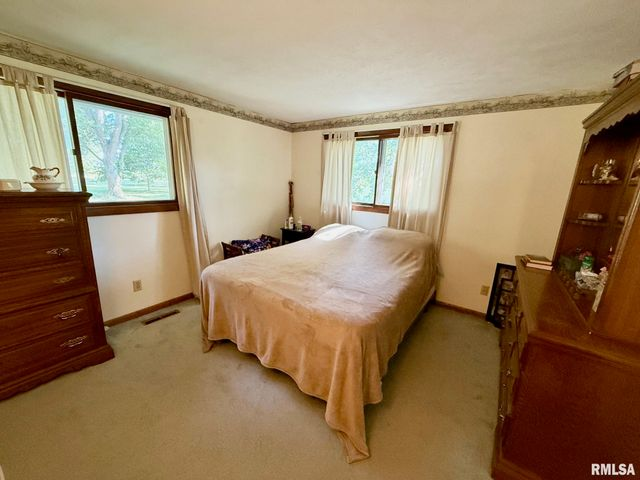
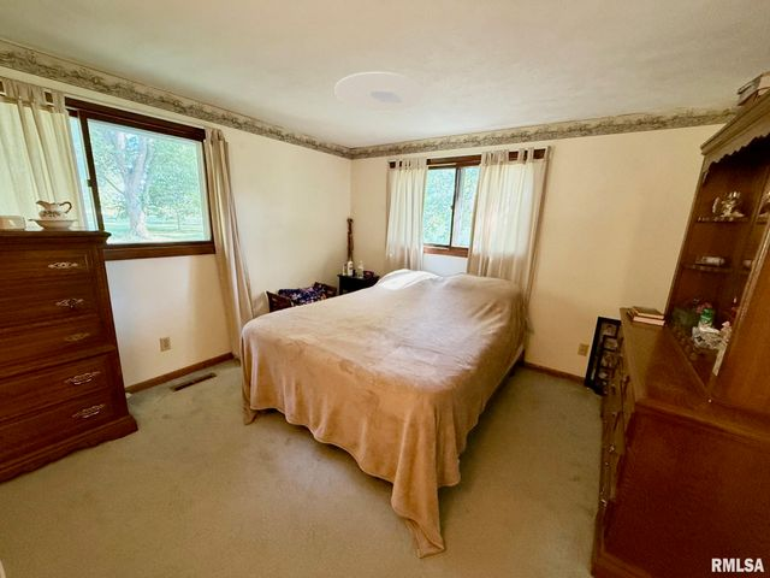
+ ceiling light (380, 89)
